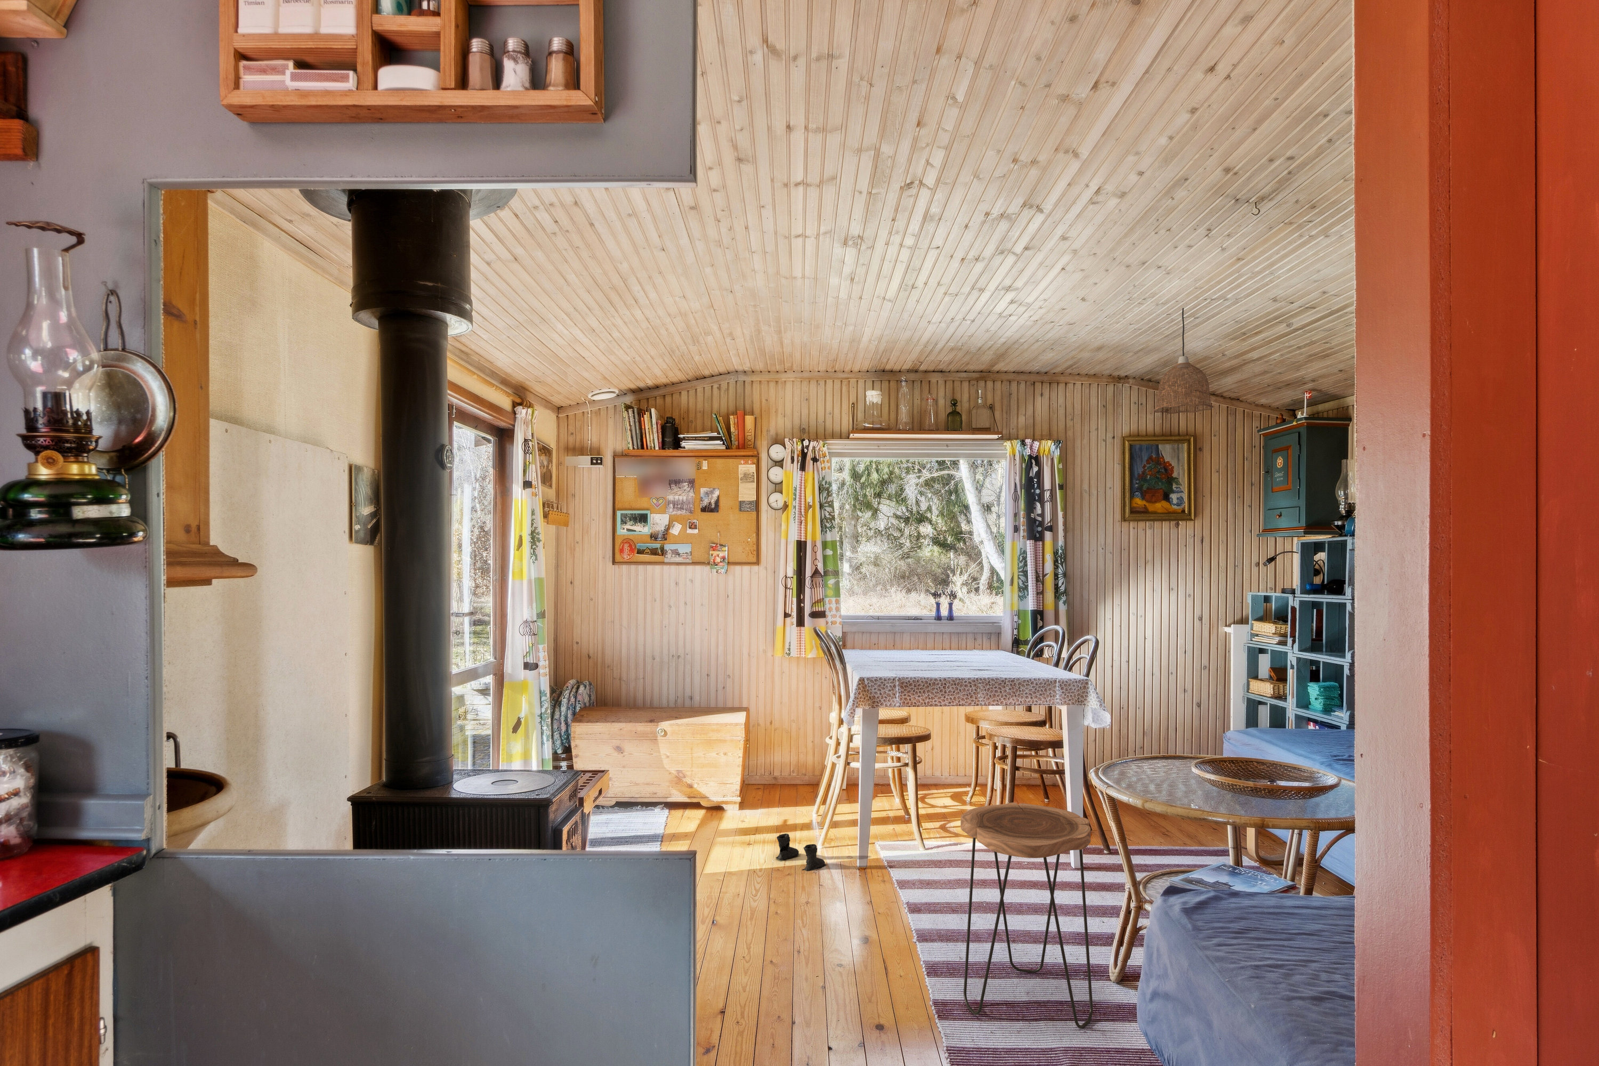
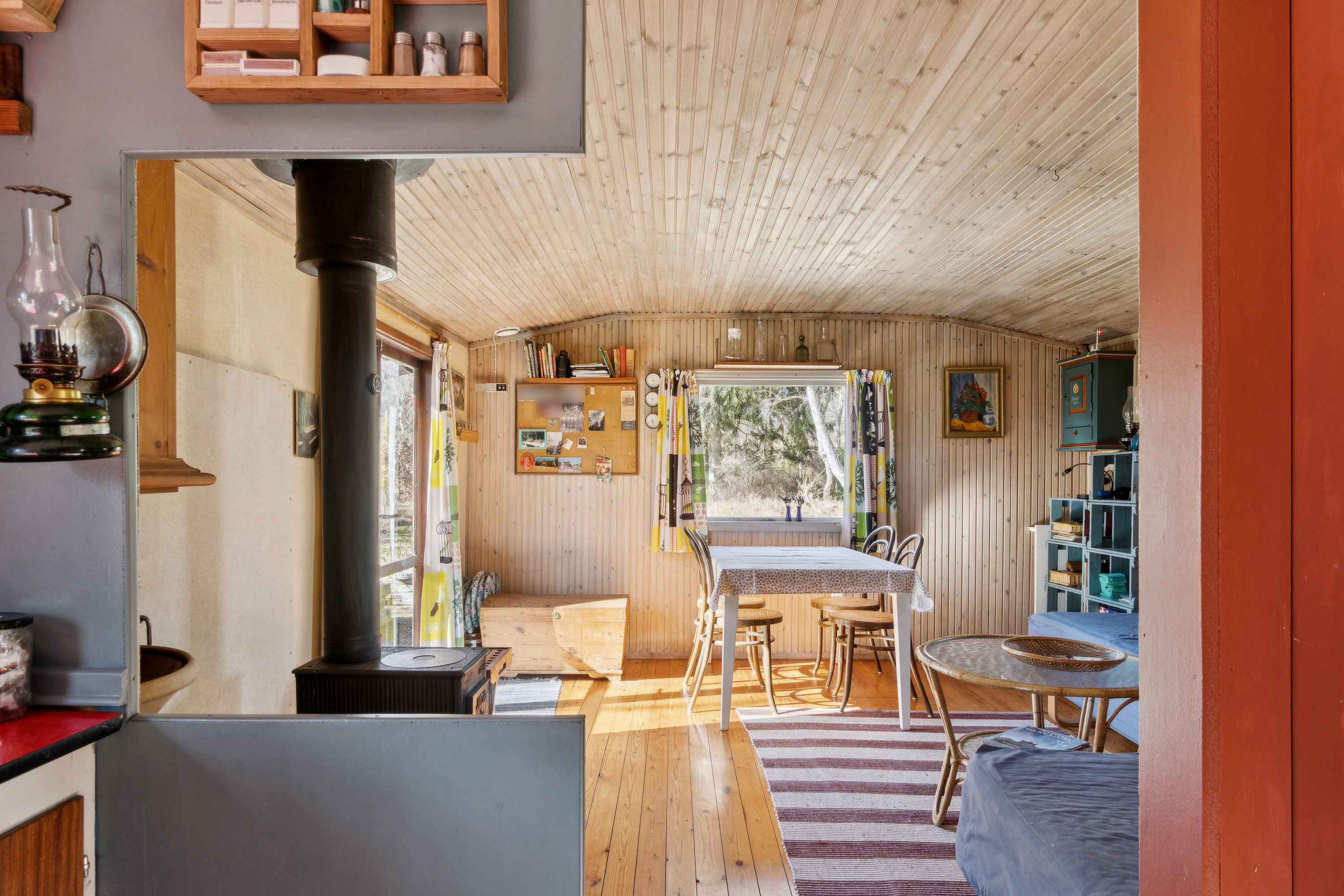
- pendant lamp (1183, 359)
- side table (1005, 917)
- boots (798, 851)
